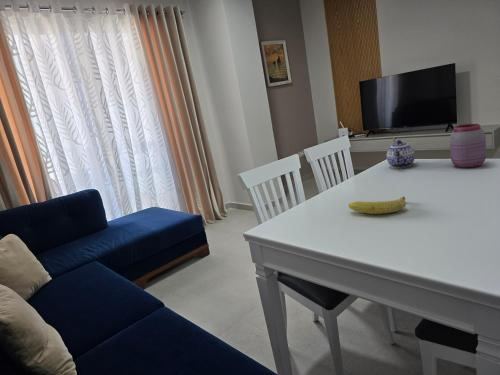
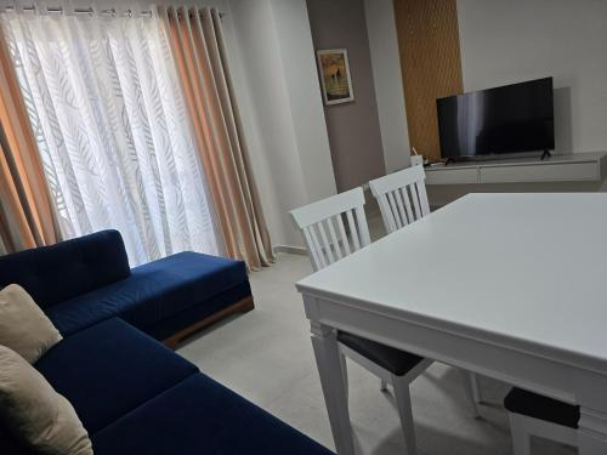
- fruit (381, 203)
- jar (467, 145)
- teapot (400, 153)
